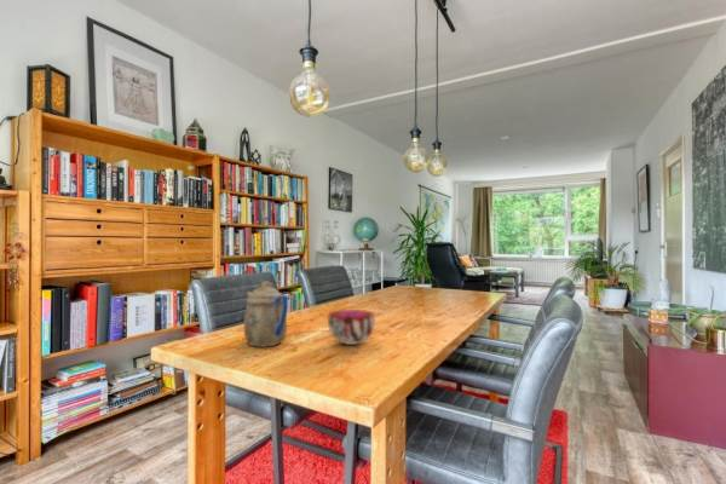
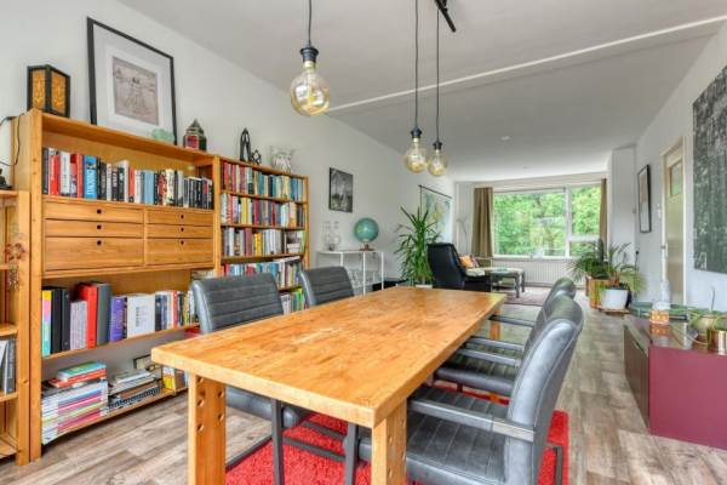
- decorative bowl (351, 328)
- teapot (265, 311)
